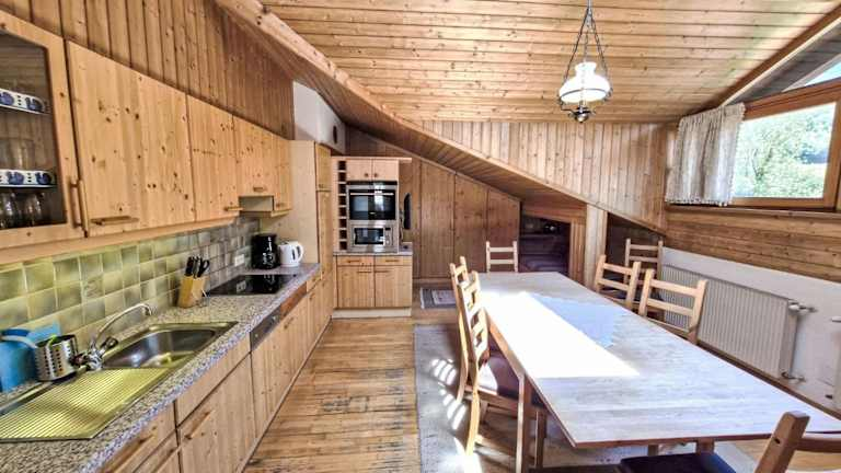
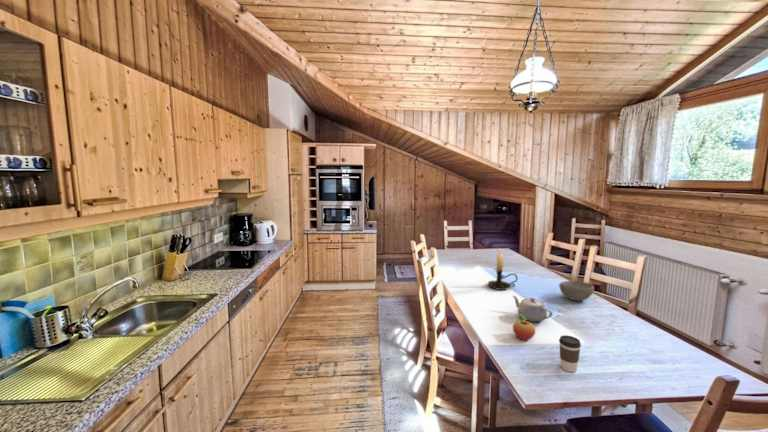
+ fruit (523, 328)
+ bowl (575, 291)
+ teapot (530, 307)
+ coffee cup (569, 353)
+ candle holder (502, 267)
